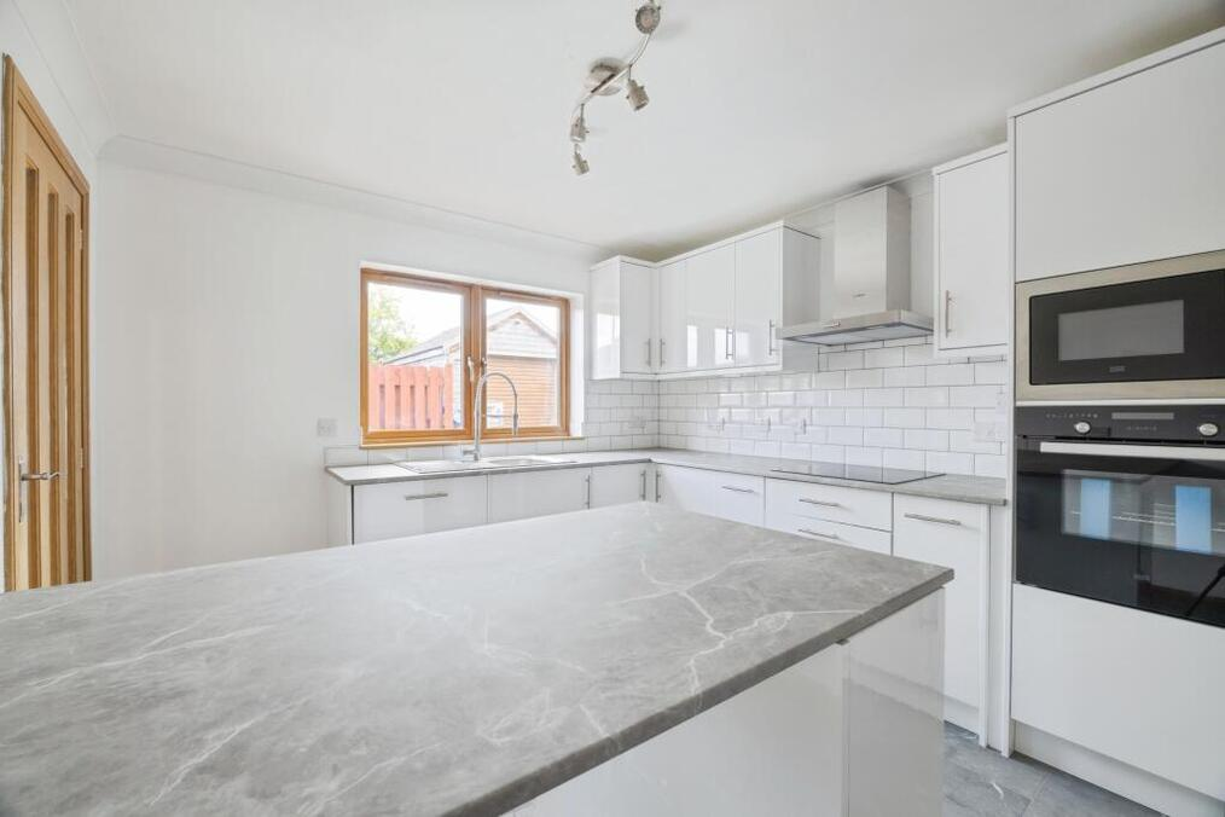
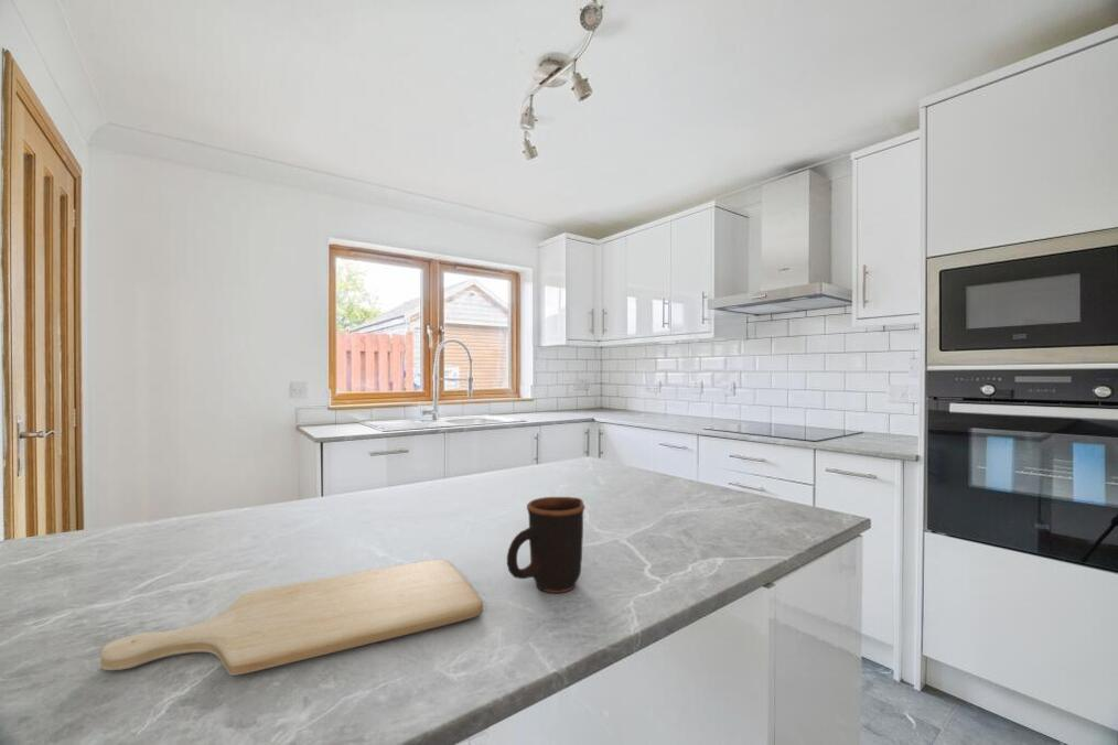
+ mug (546, 546)
+ chopping board (310, 614)
